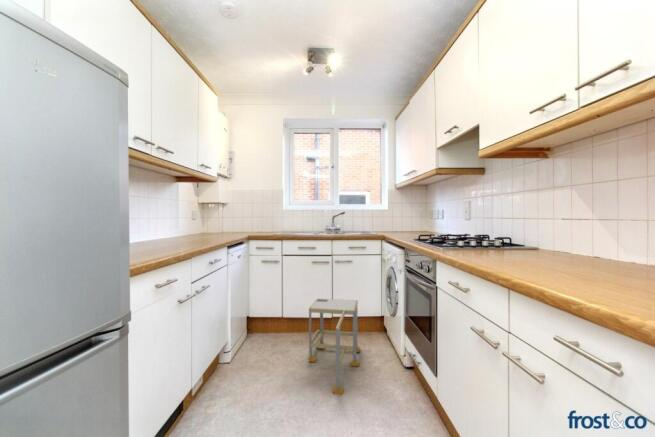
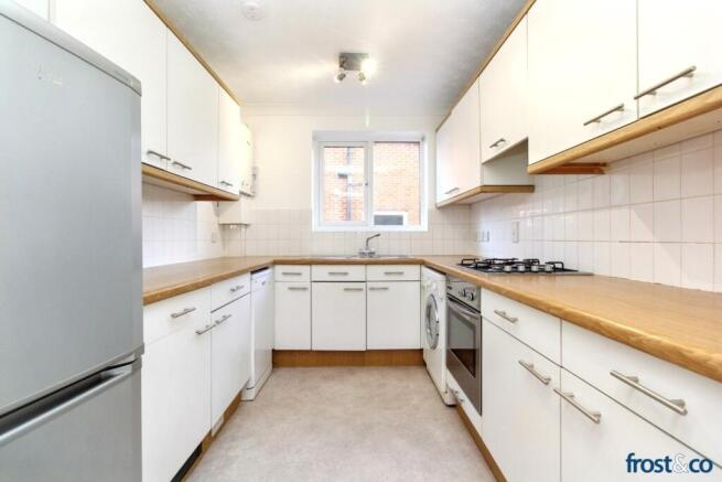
- step stool (336, 339)
